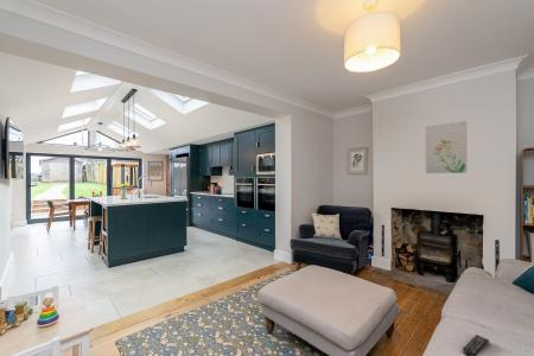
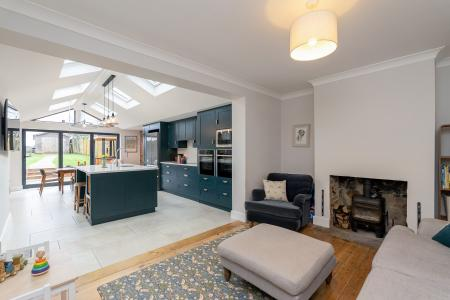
- wall art (445, 148)
- remote control (476, 345)
